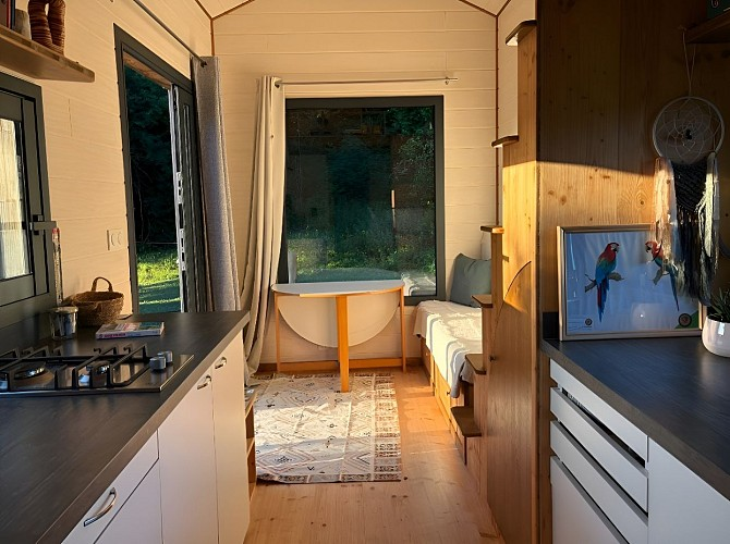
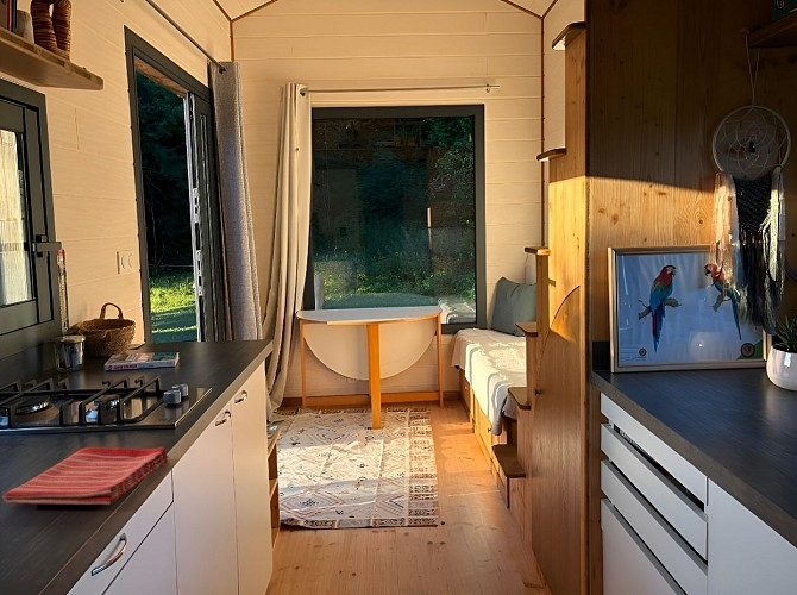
+ dish towel (93, 472)
